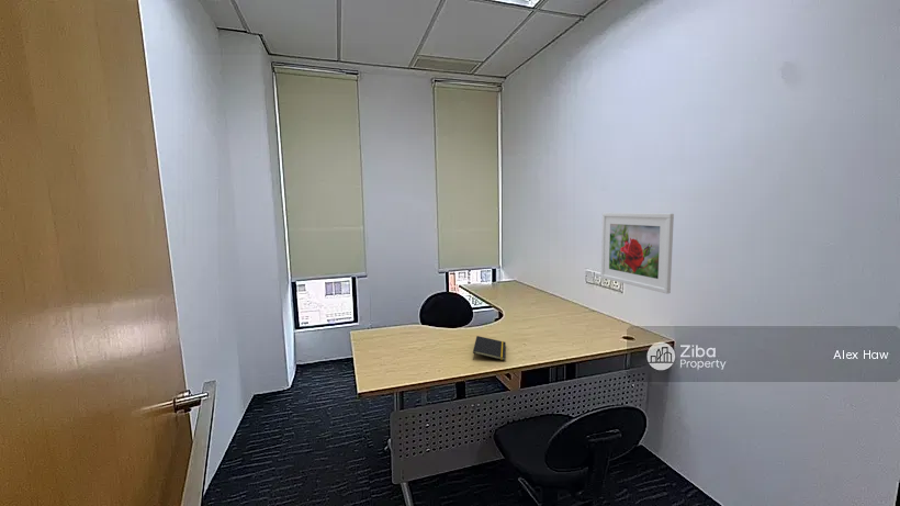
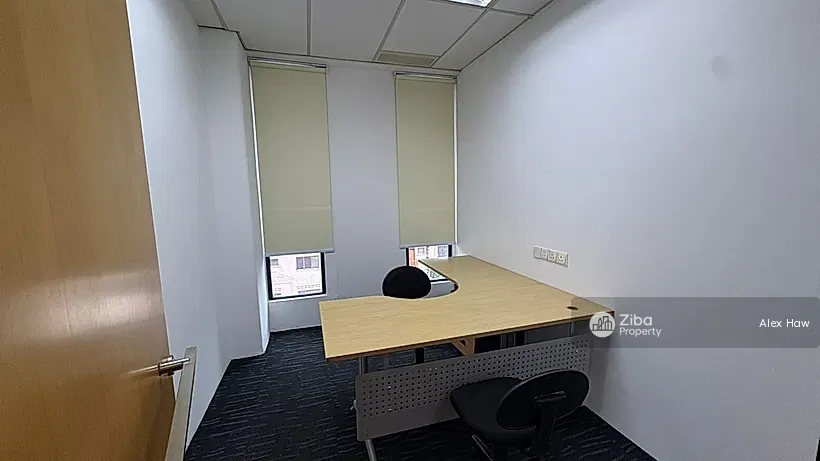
- notepad (490, 347)
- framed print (632, 249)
